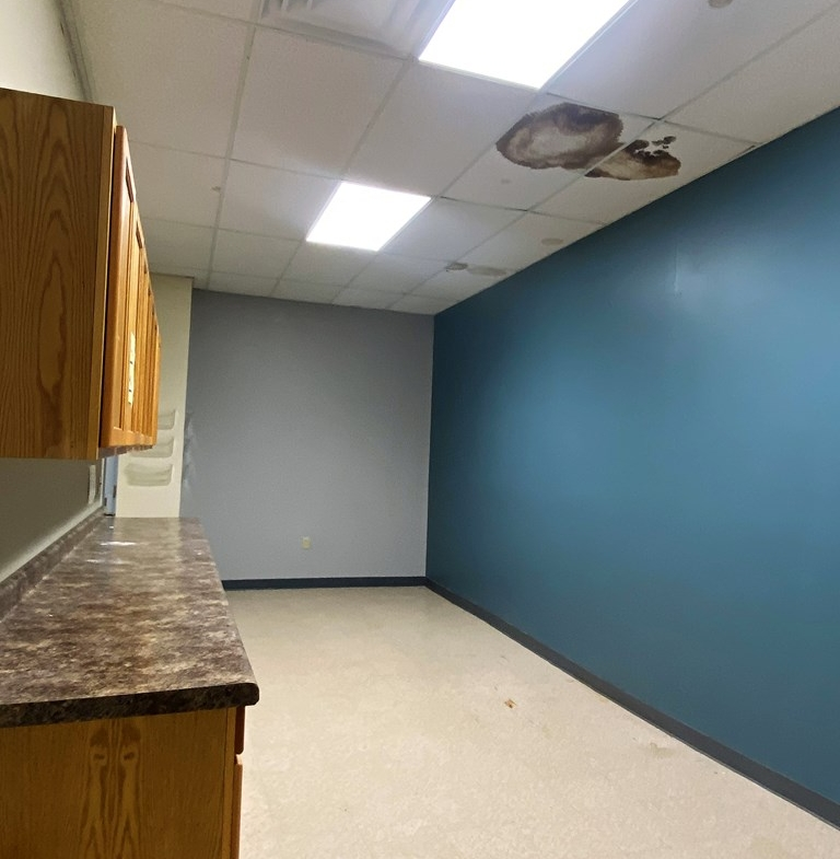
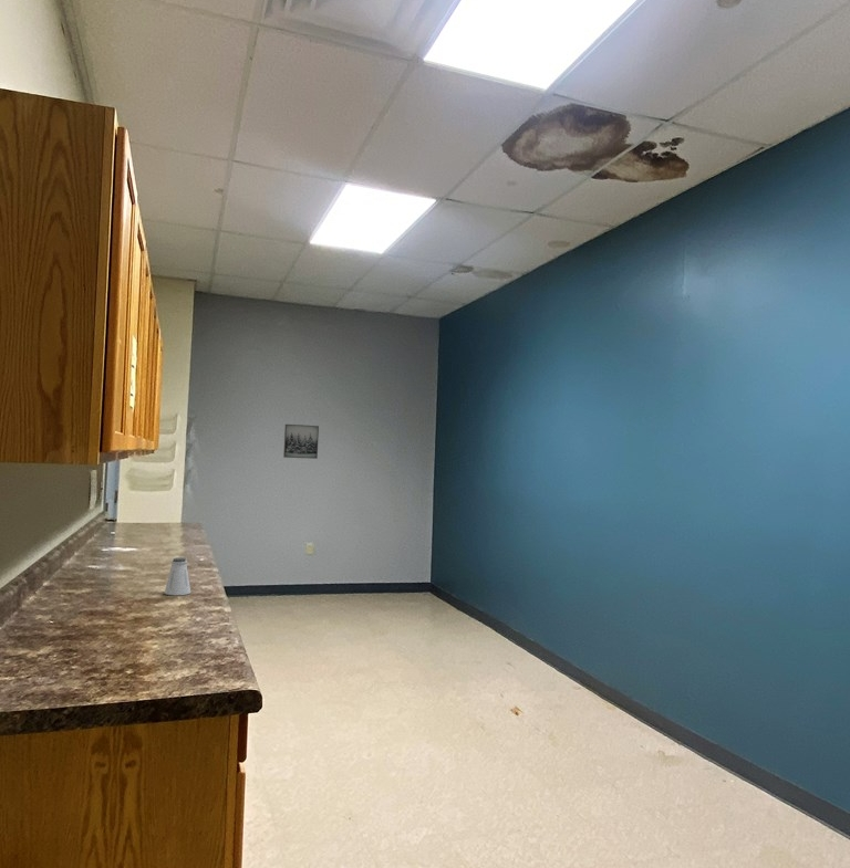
+ saltshaker (178, 575)
+ wall art (301, 441)
